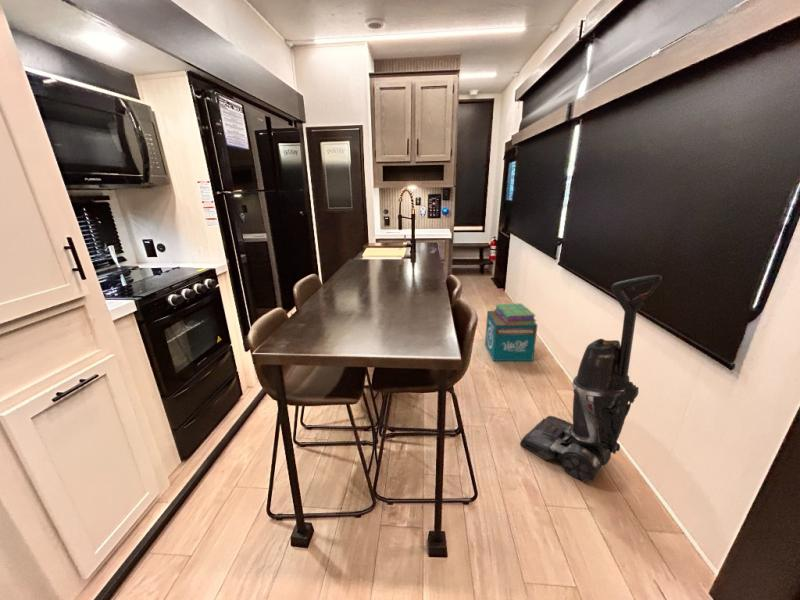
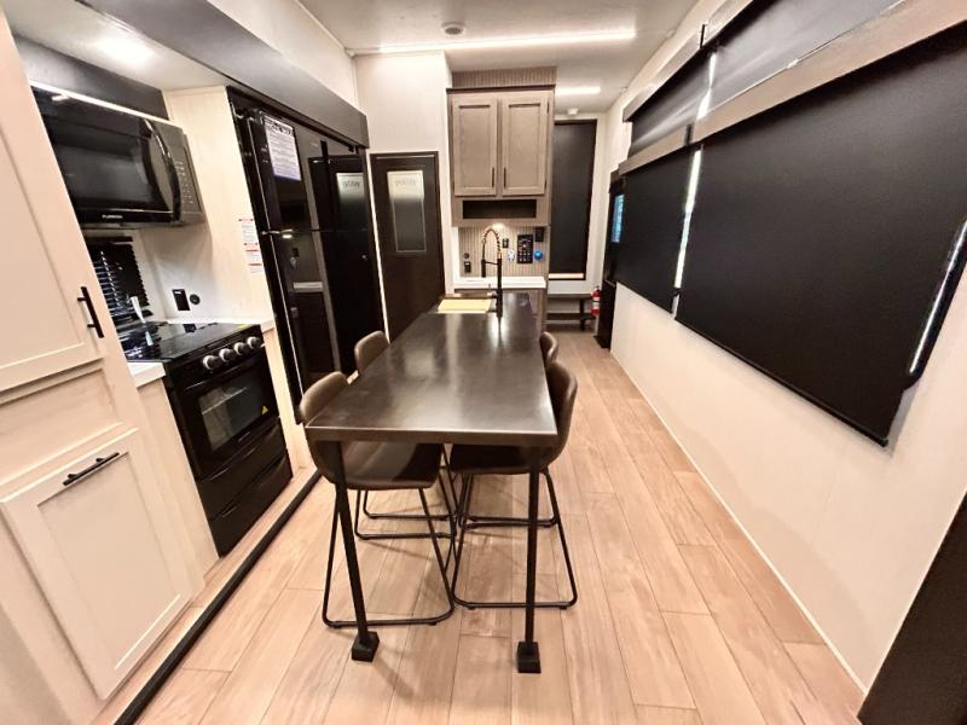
- stack of books (514, 313)
- vacuum cleaner (580, 367)
- product box (509, 335)
